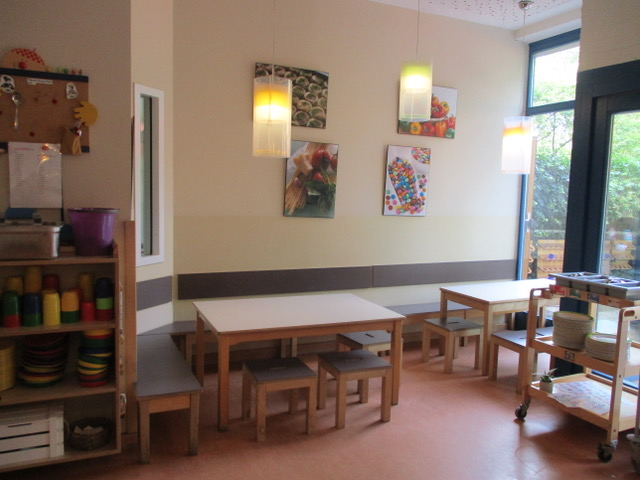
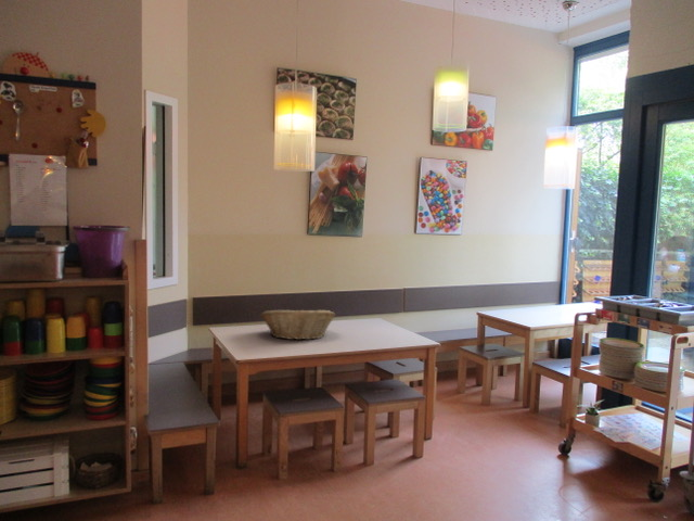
+ fruit basket (297, 320)
